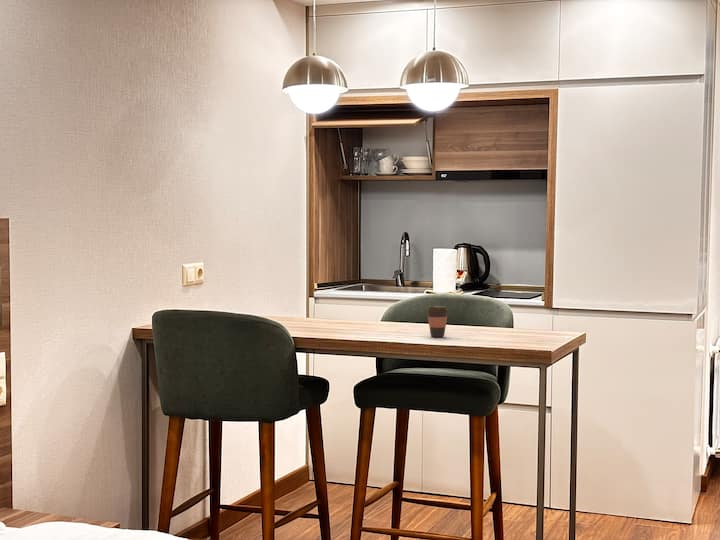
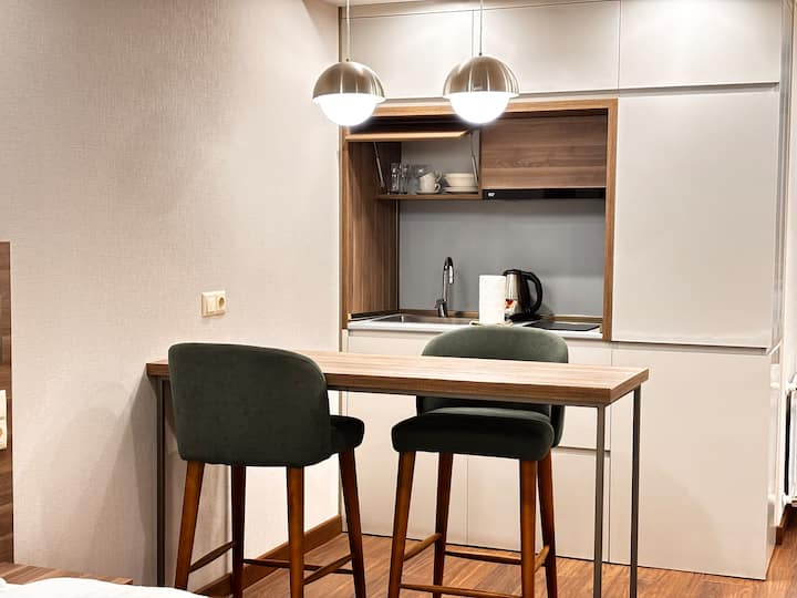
- coffee cup (437, 321)
